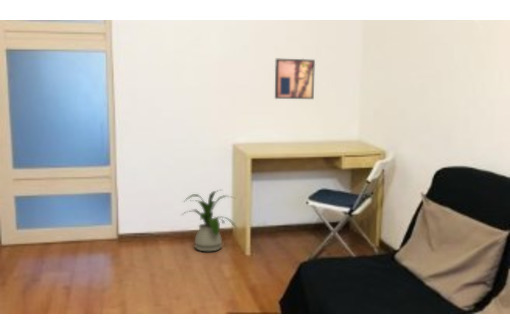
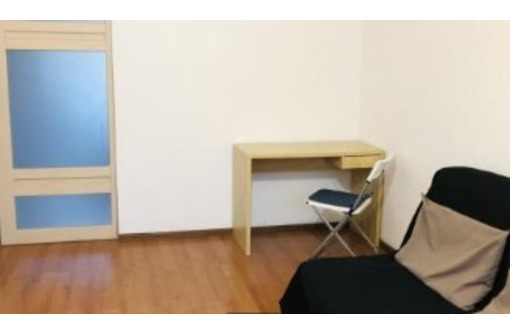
- house plant (209, 216)
- wall art (294, 79)
